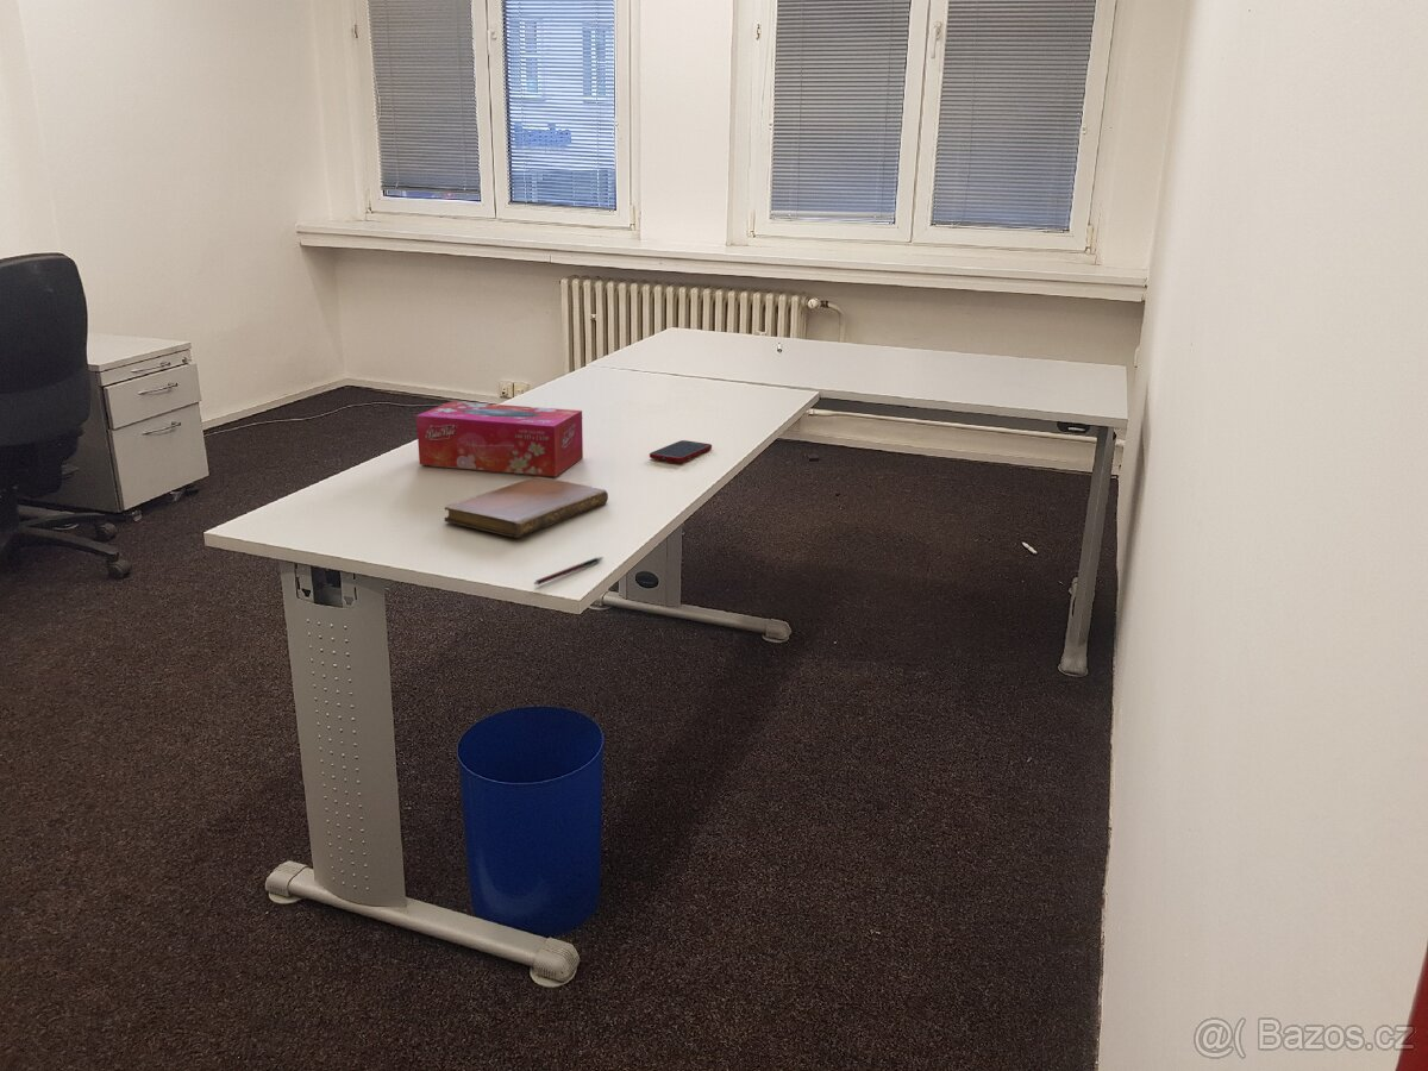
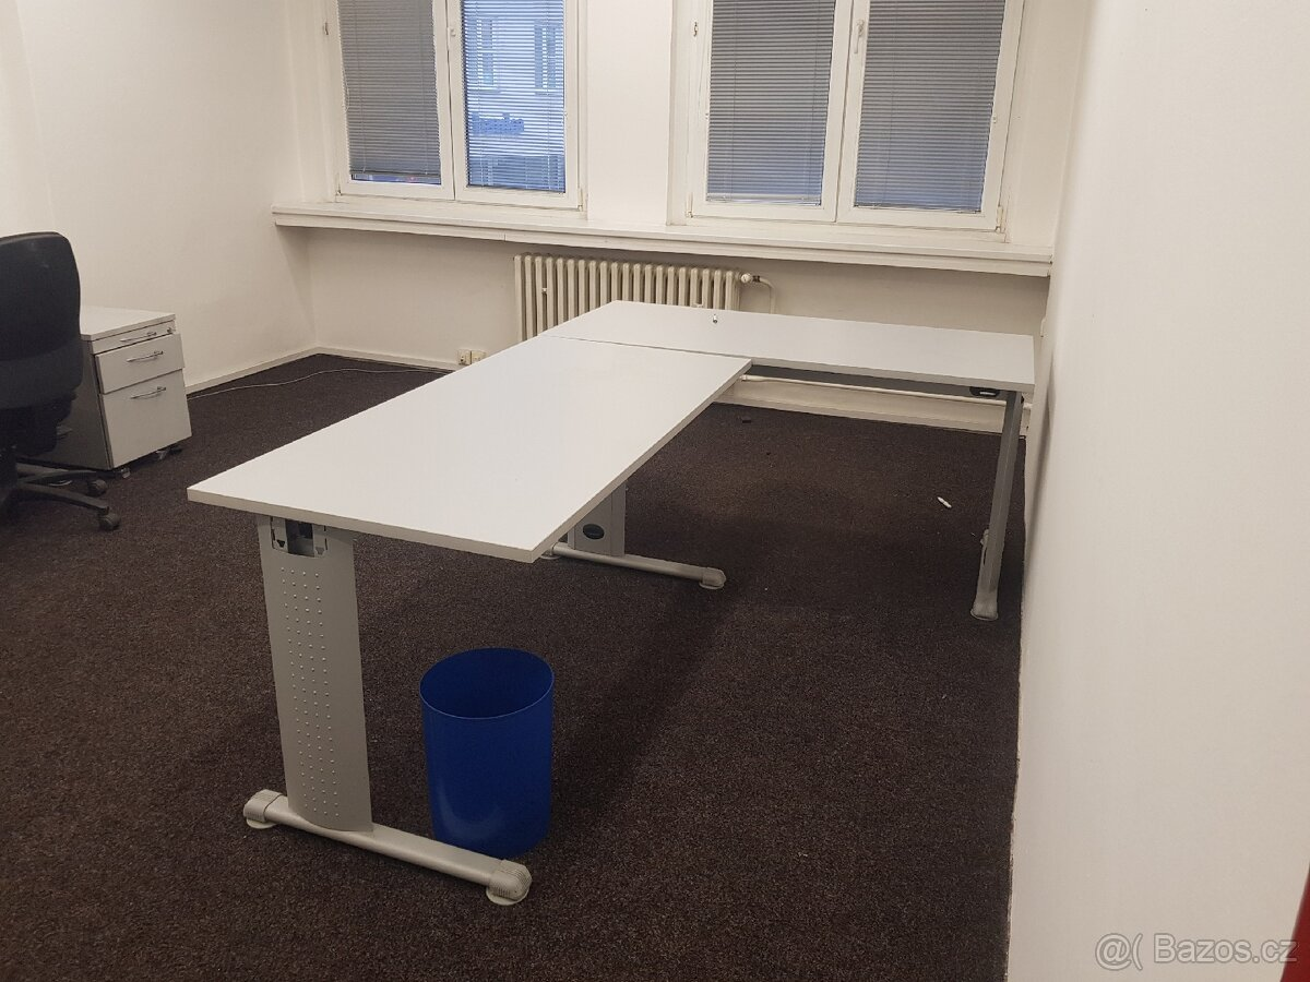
- cell phone (681, 451)
- notebook (528, 505)
- tissue box (501, 437)
- pen (570, 569)
